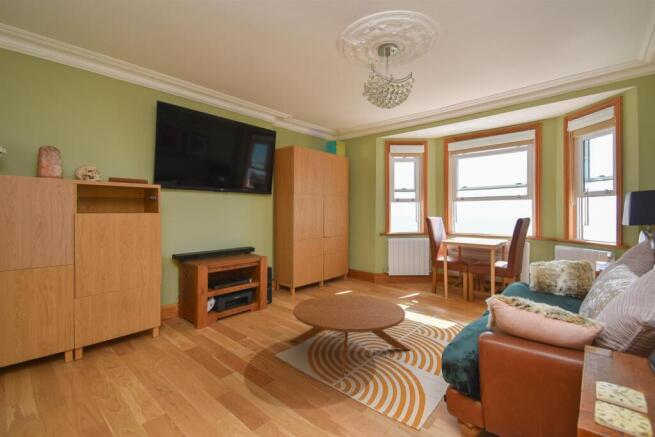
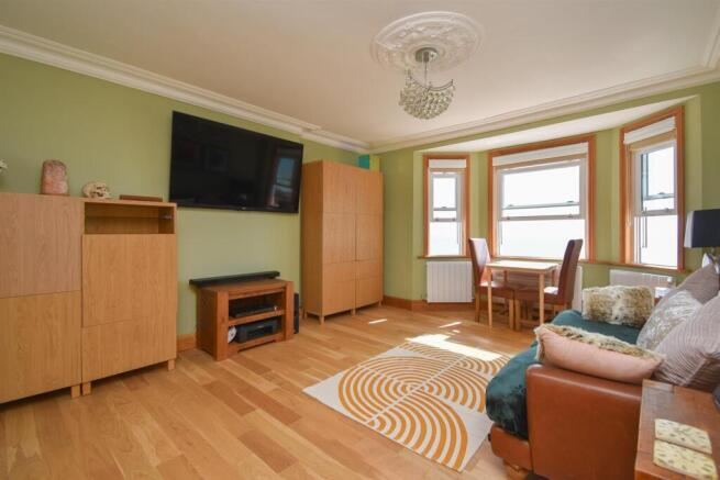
- coffee table (348, 326)
